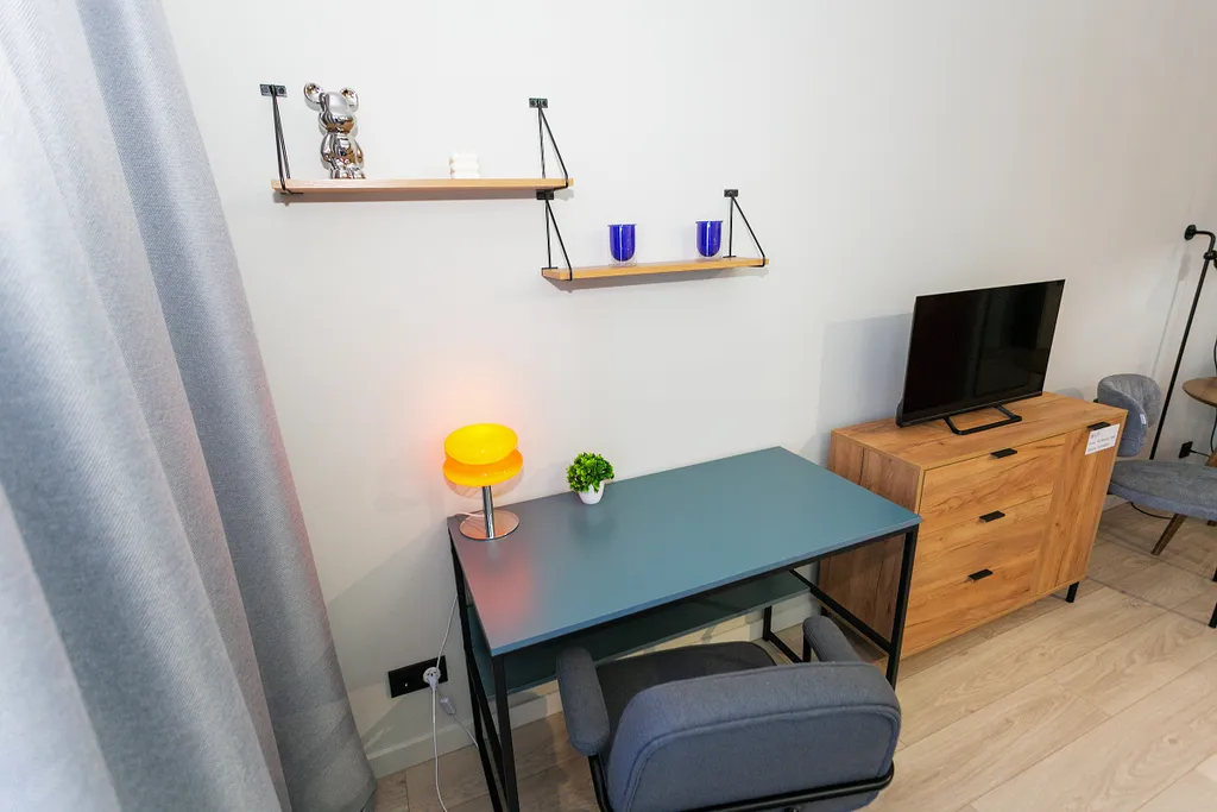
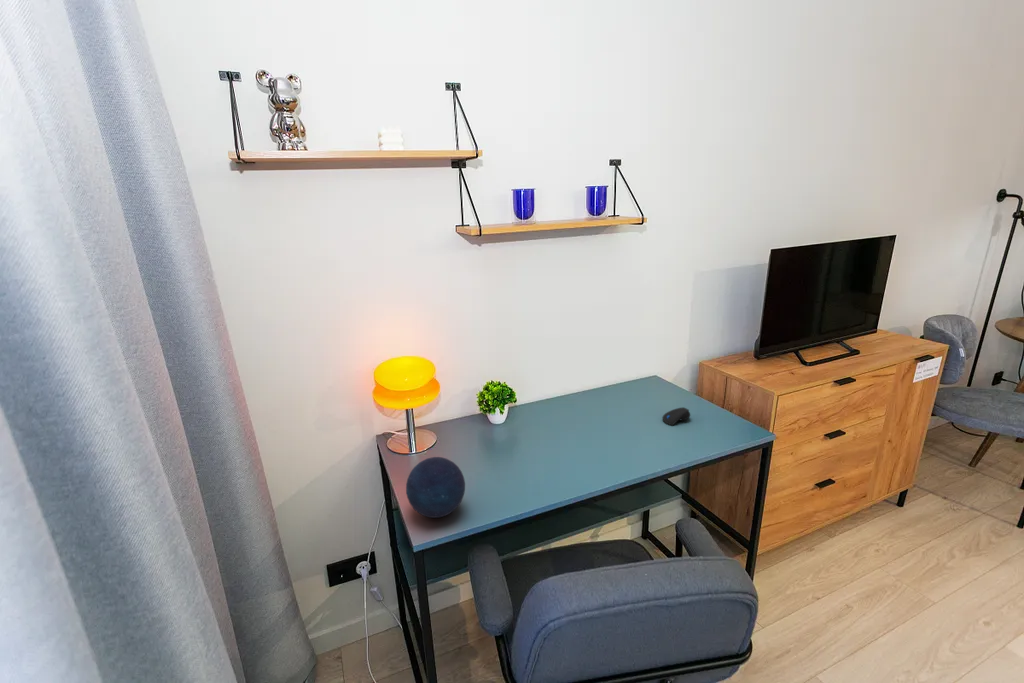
+ computer mouse (676, 415)
+ decorative orb (435, 486)
